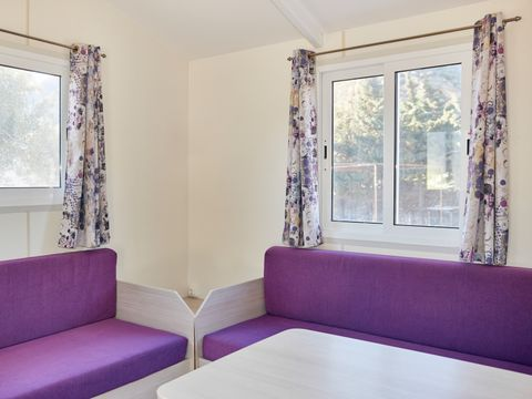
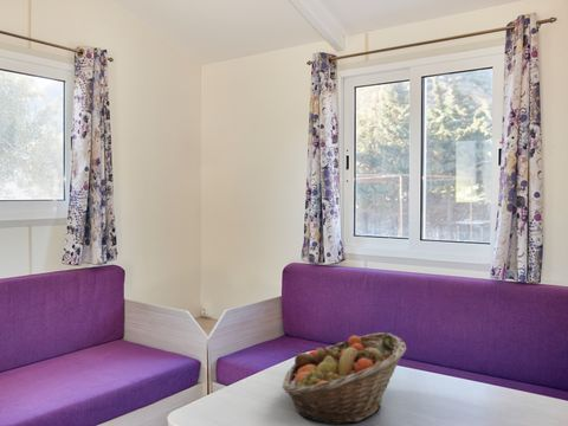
+ fruit basket (343, 372)
